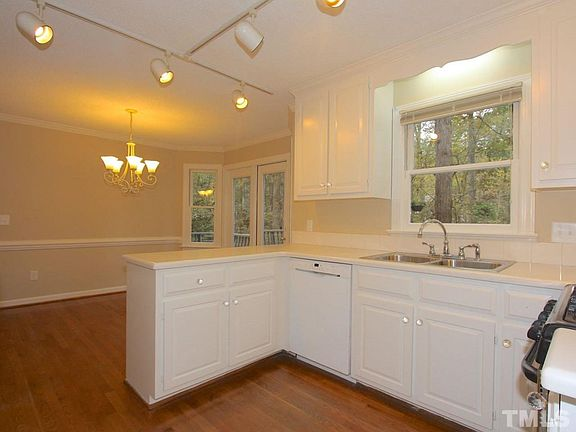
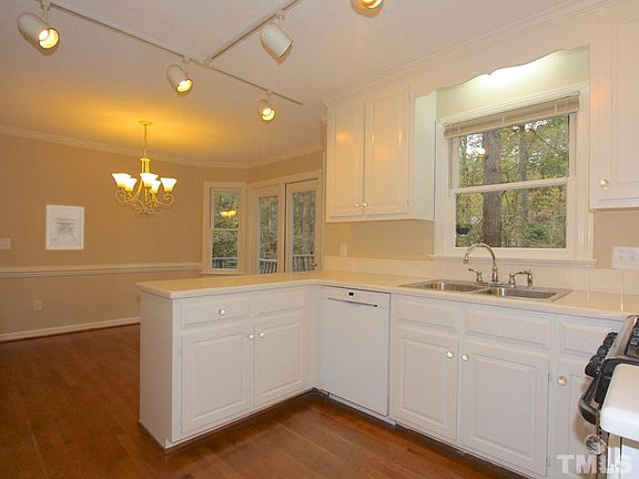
+ wall art (64, 227)
